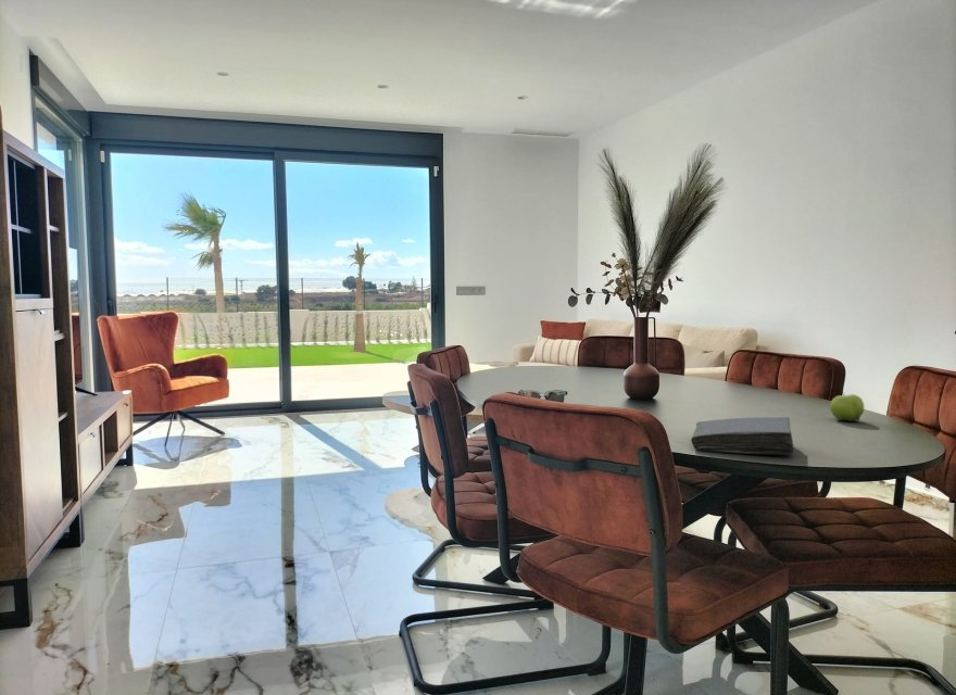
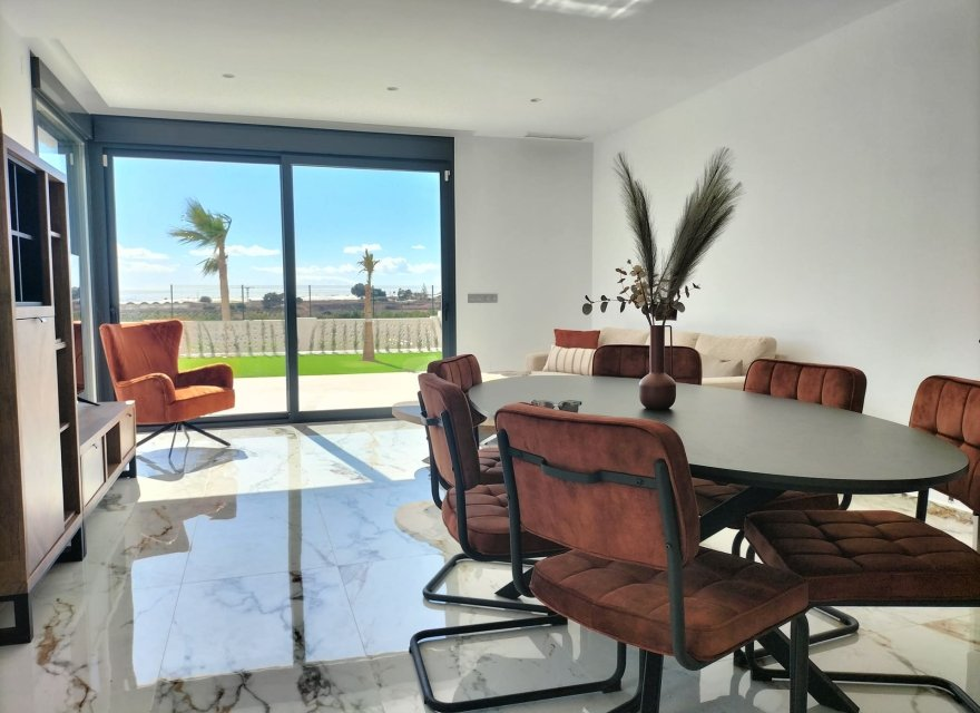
- book (741, 432)
- fruit (846, 406)
